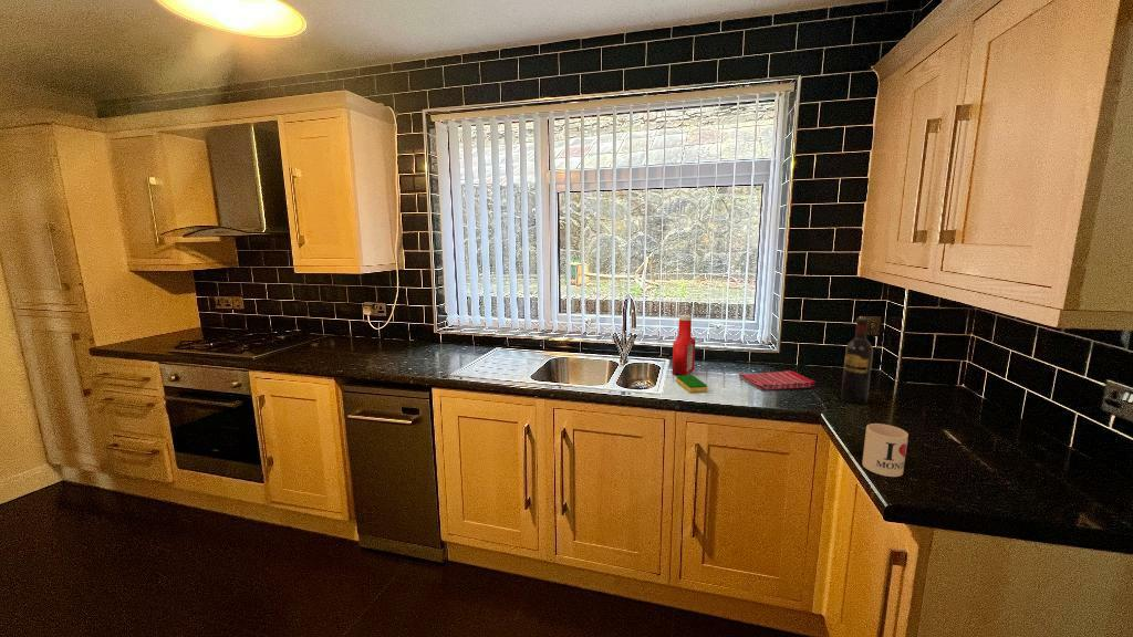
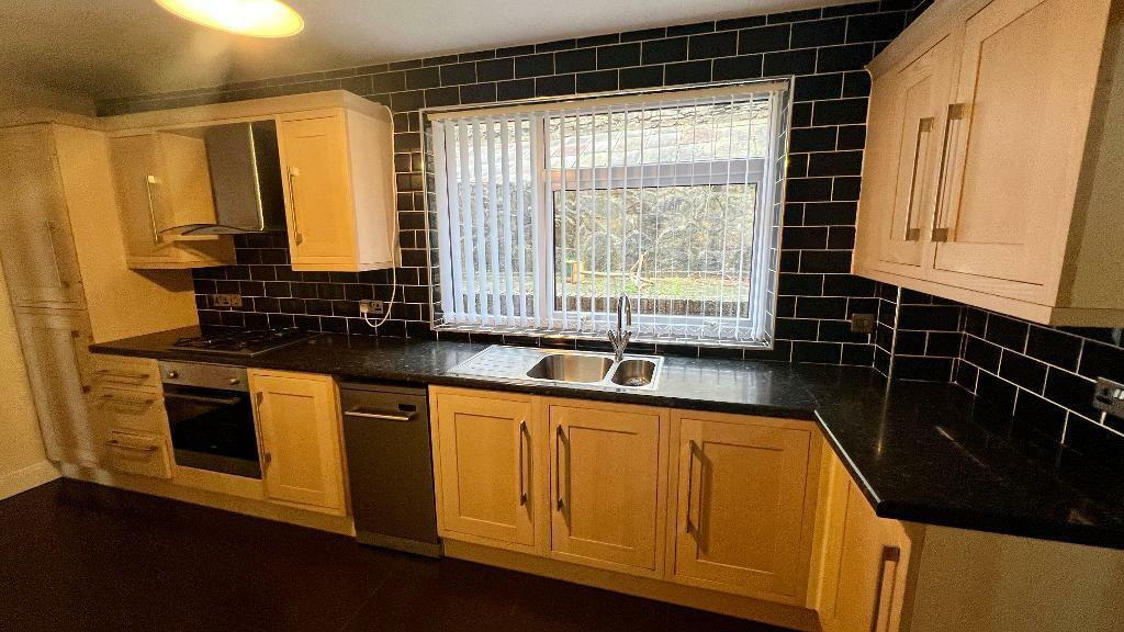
- dish towel (776, 379)
- wine bottle (857, 359)
- dish sponge (690, 383)
- mug (888, 448)
- soap bottle (684, 344)
